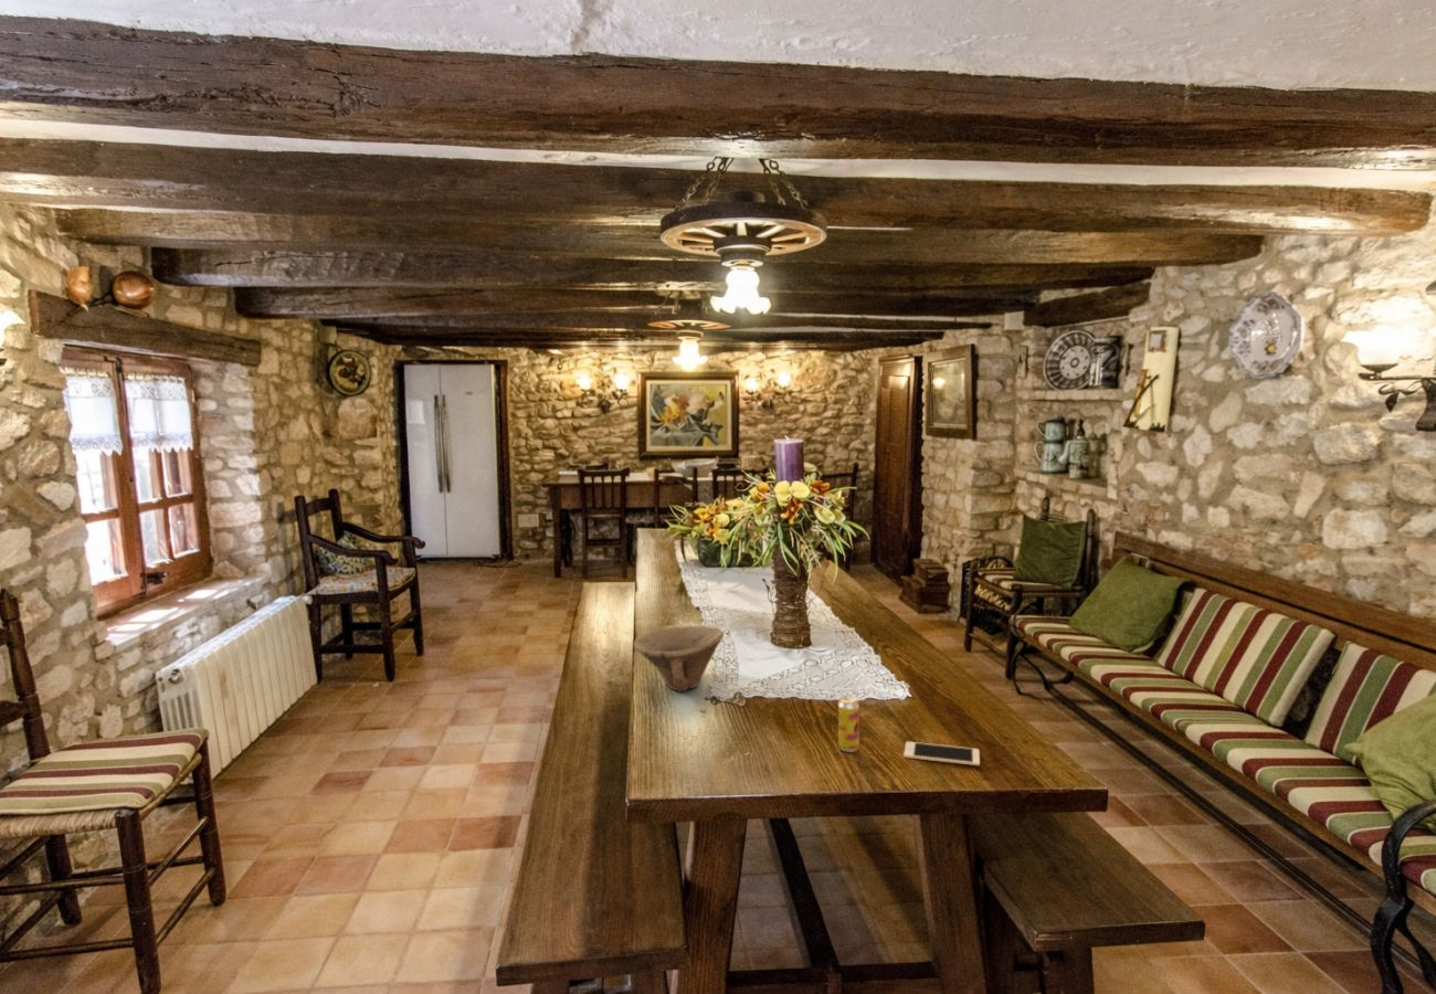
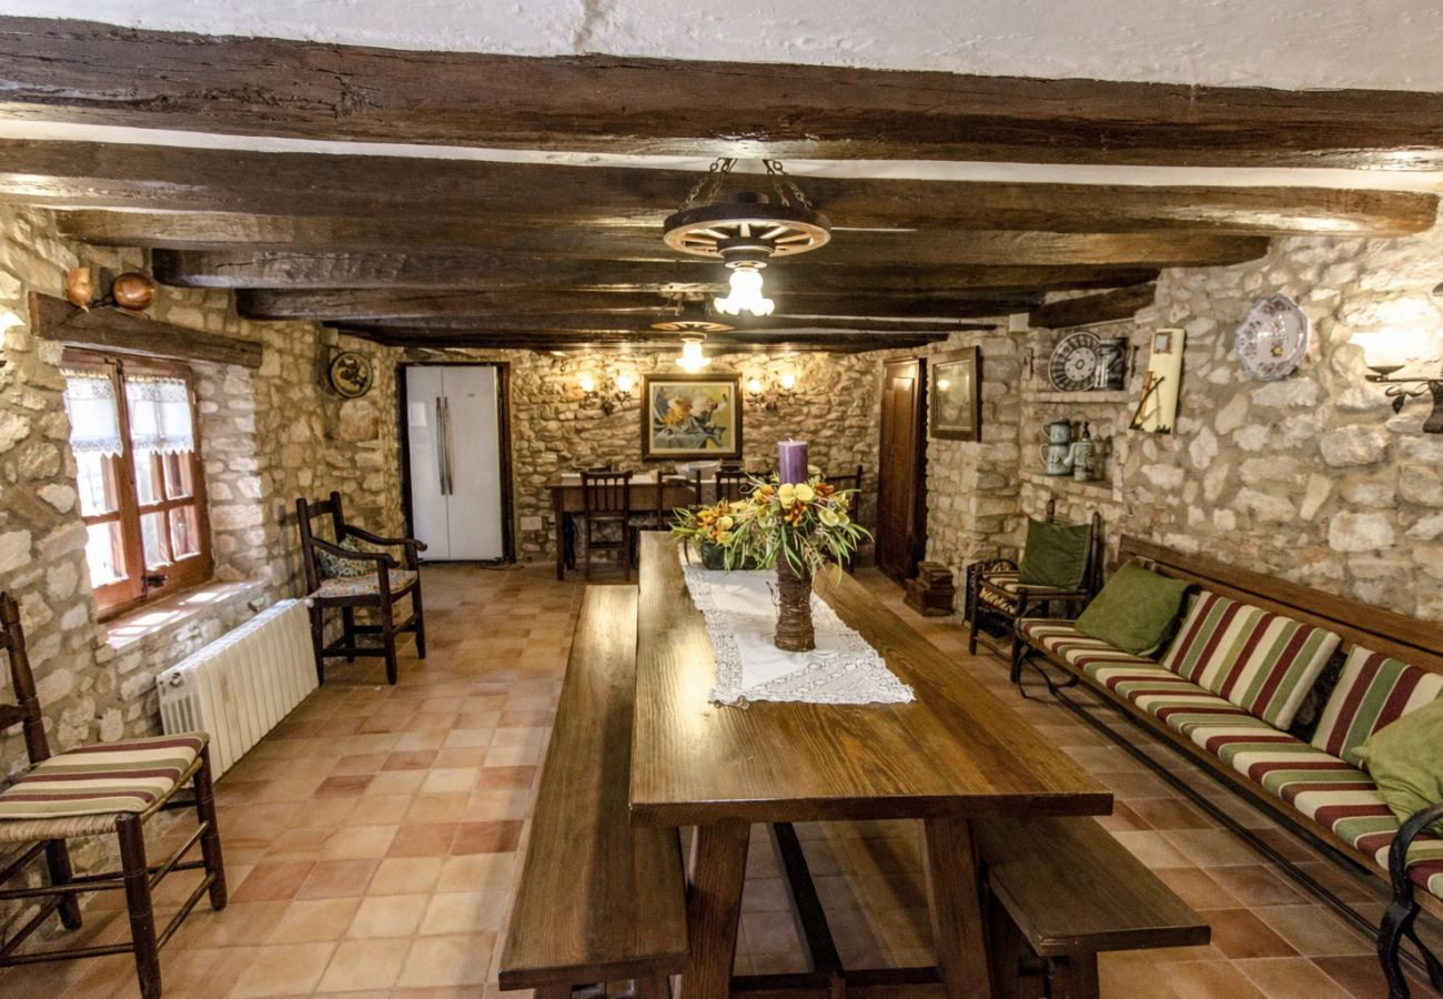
- bowl (678, 658)
- cell phone (941, 753)
- beverage can (848, 722)
